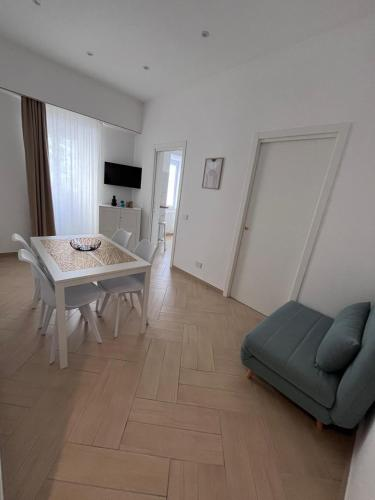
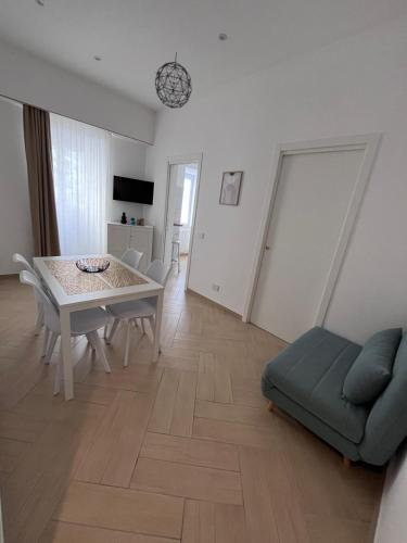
+ pendant light (174, 80)
